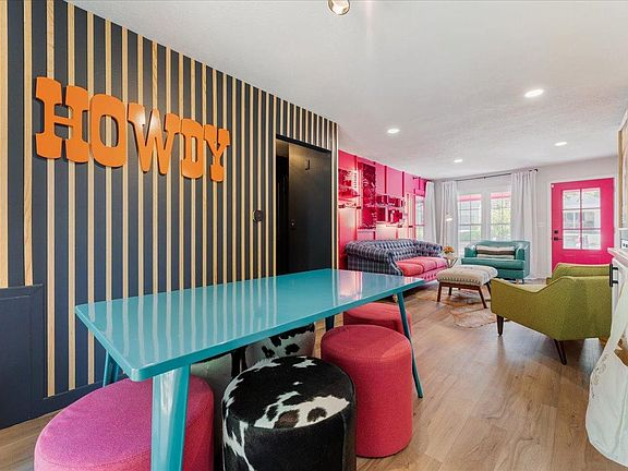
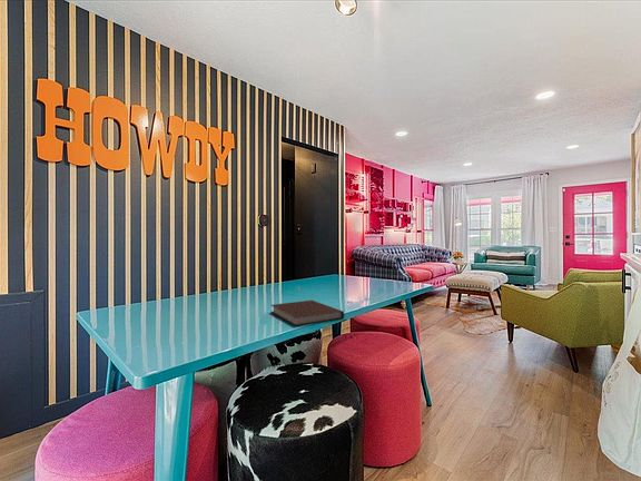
+ notebook (305, 311)
